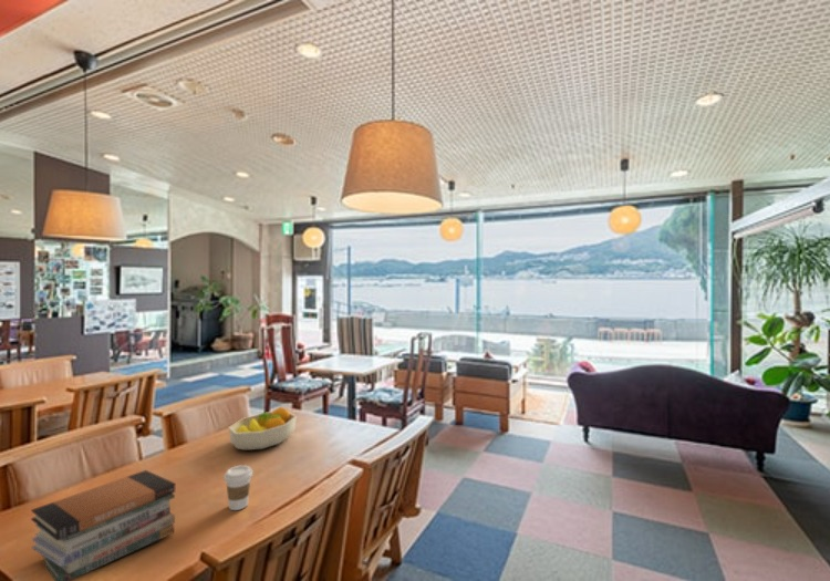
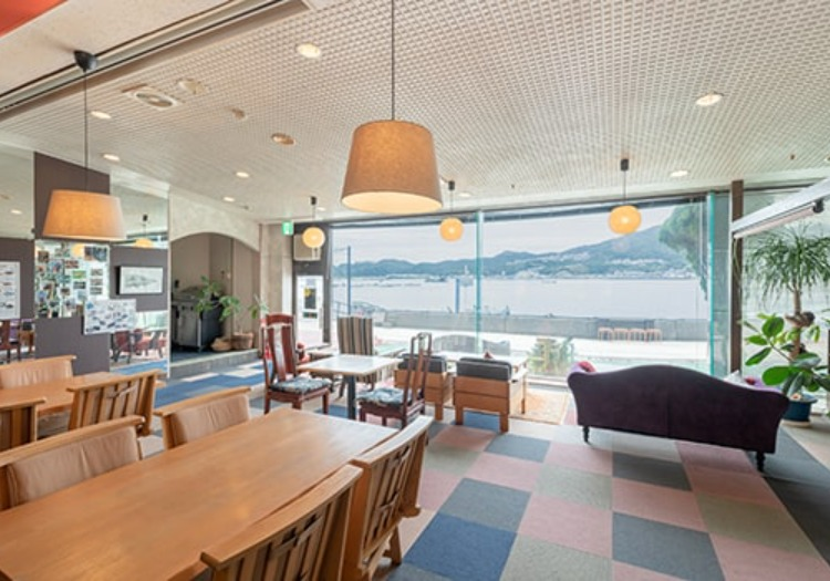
- coffee cup (238, 487)
- book stack (107, 521)
- fruit bowl (263, 426)
